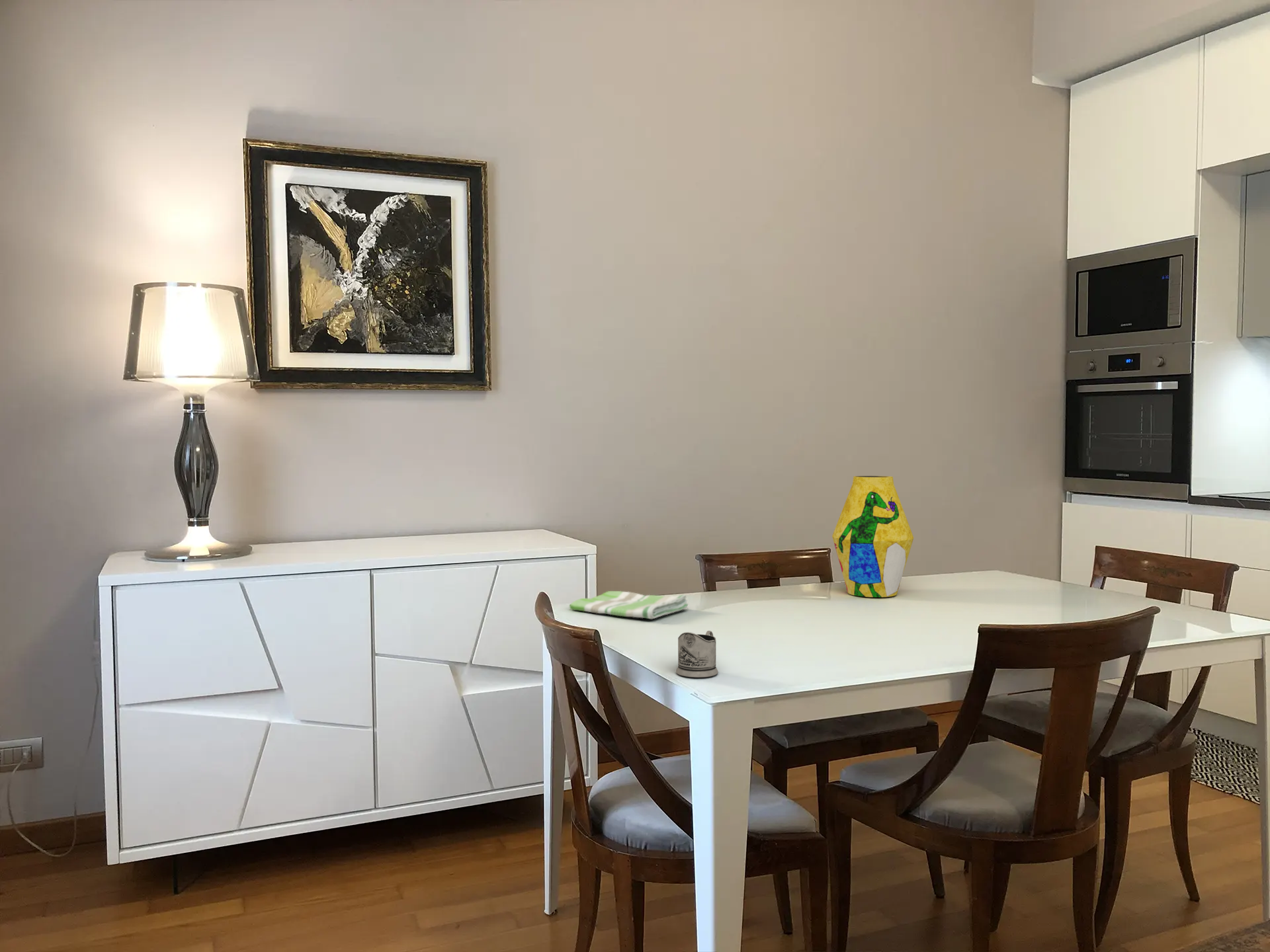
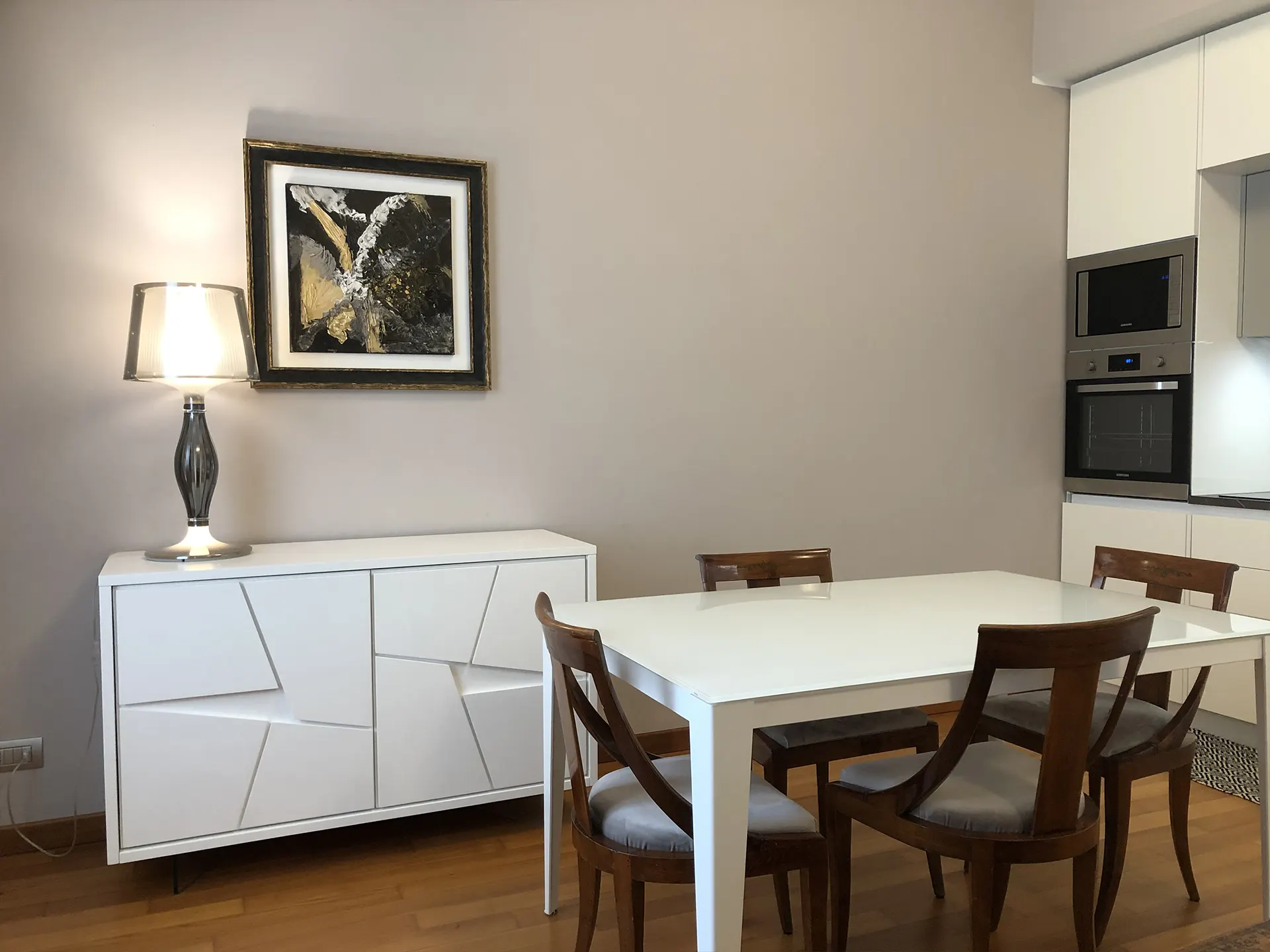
- vase (872, 535)
- tea glass holder (700, 649)
- dish towel (629, 602)
